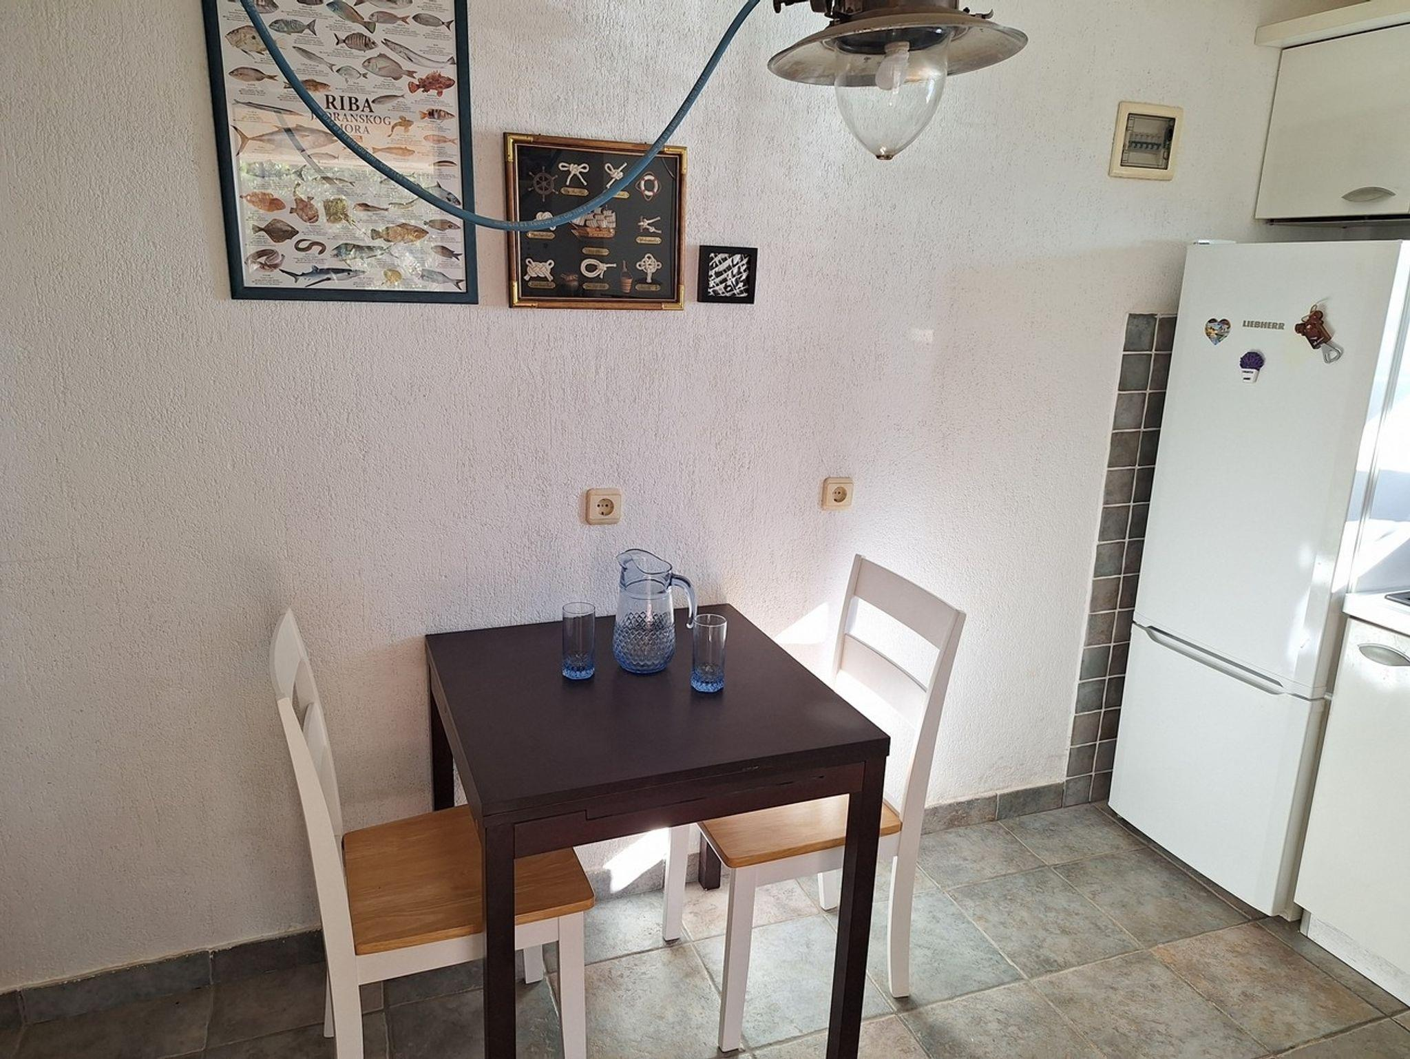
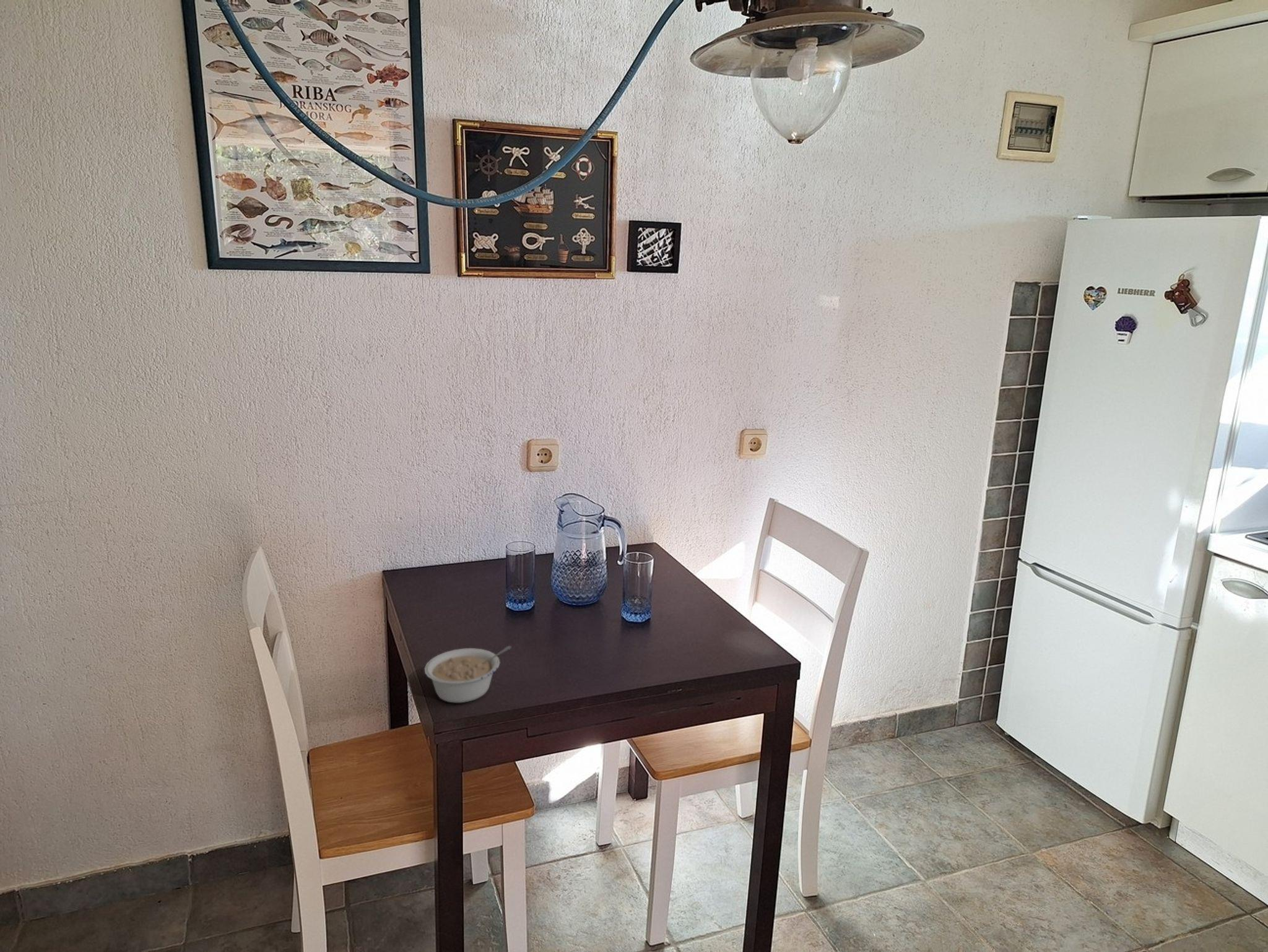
+ legume (464, 673)
